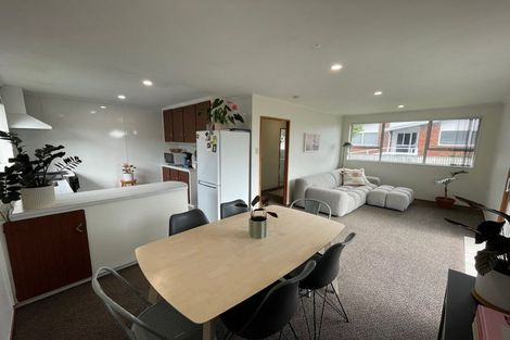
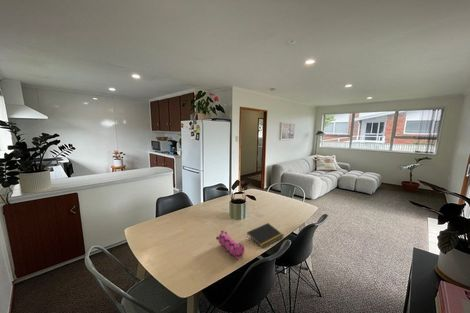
+ pencil case (230, 243)
+ notepad (265, 234)
